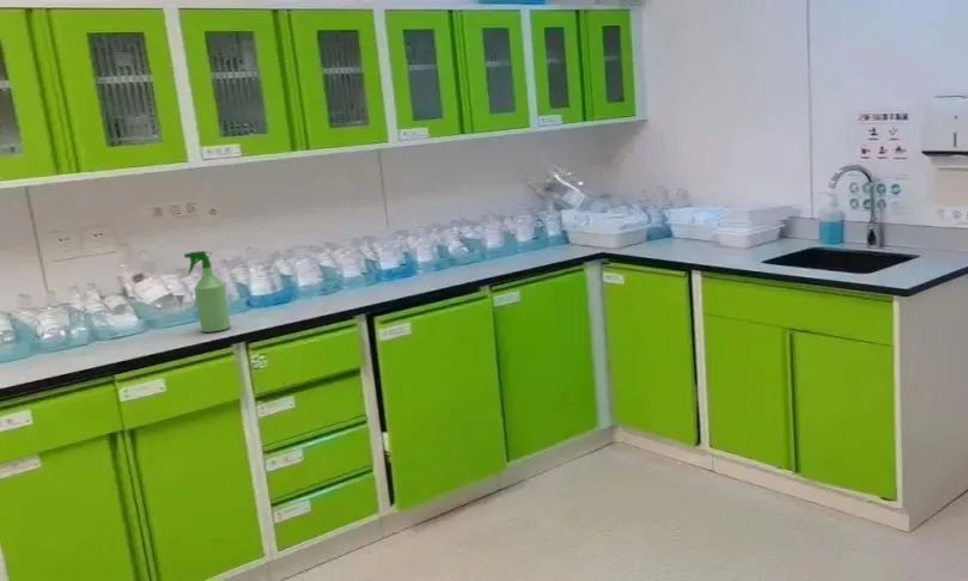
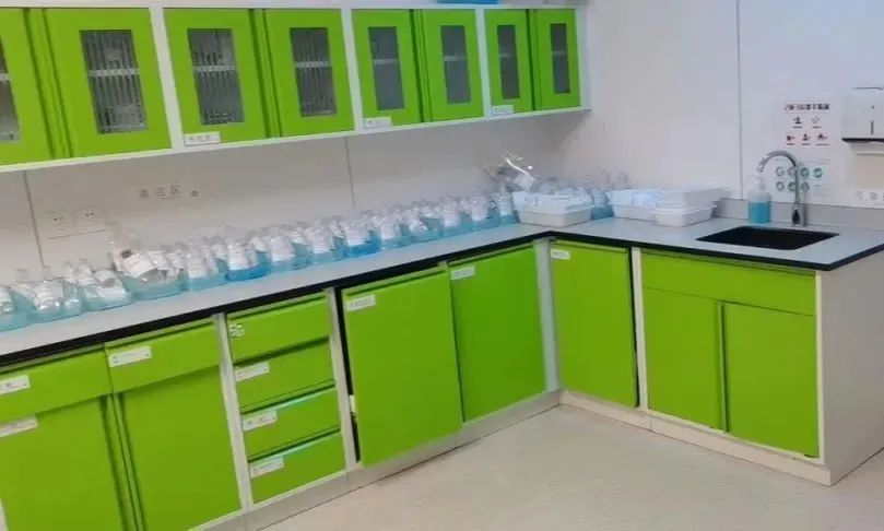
- spray bottle (209, 289)
